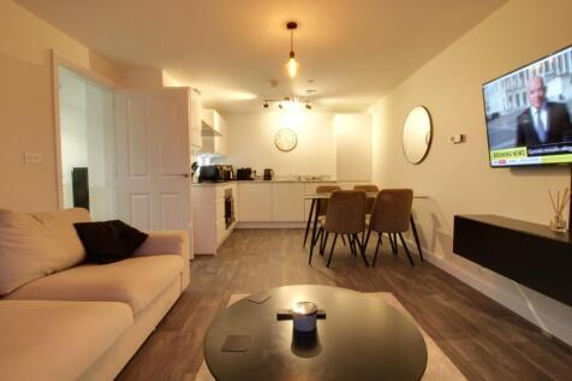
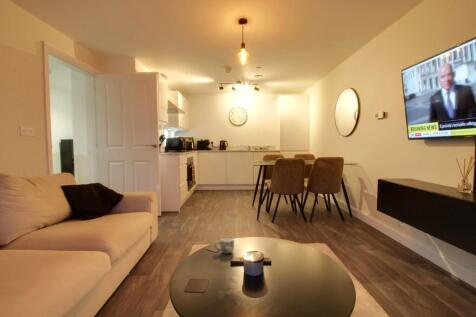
+ mug (224, 246)
